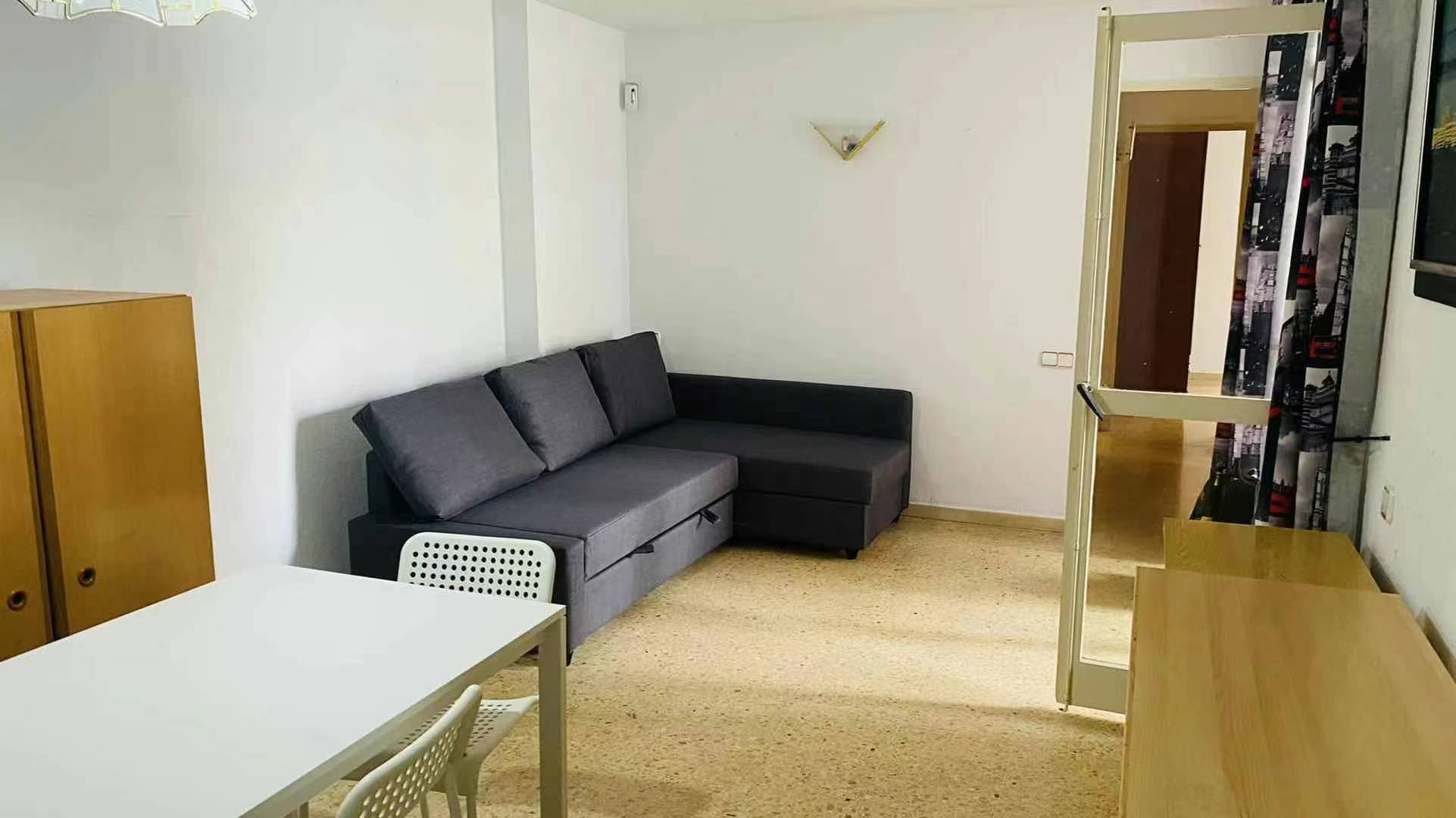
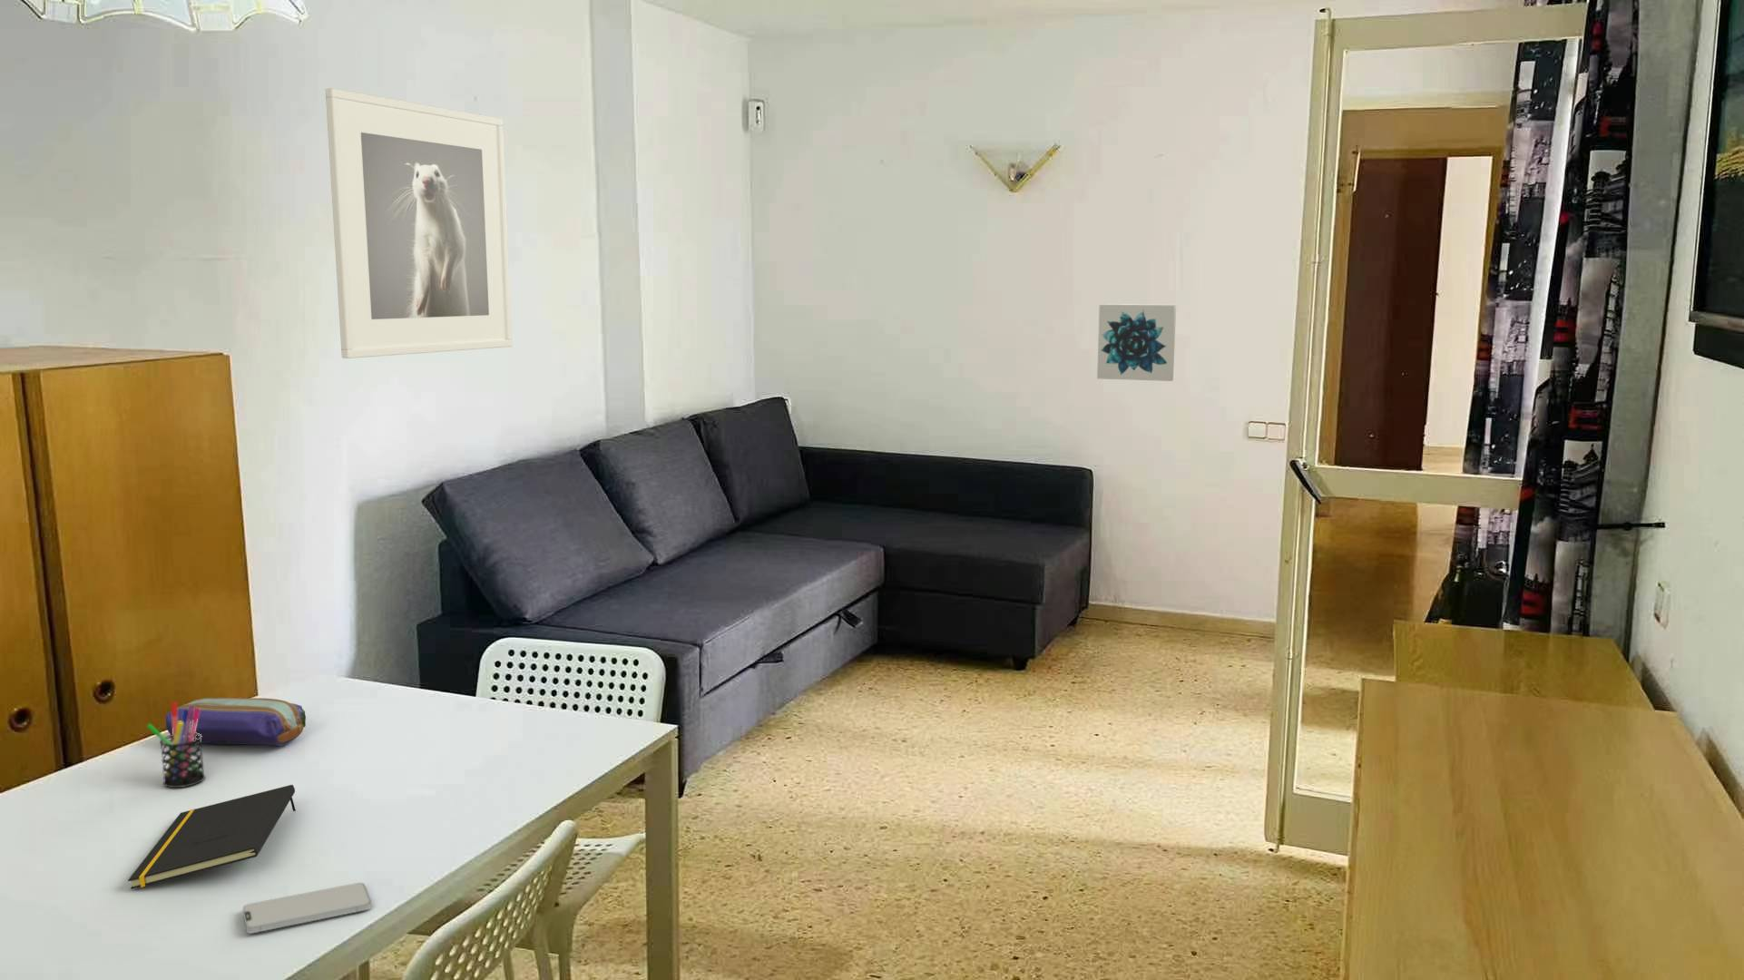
+ notepad (217, 833)
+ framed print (428, 230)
+ wall art (1136, 343)
+ pencil case (236, 721)
+ smartphone (308, 907)
+ pen holder (175, 744)
